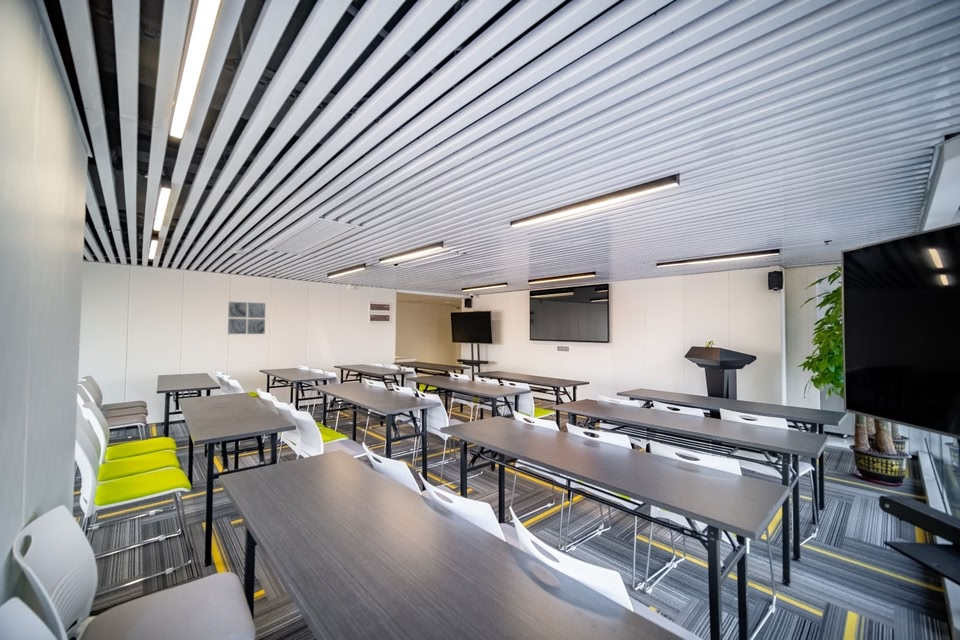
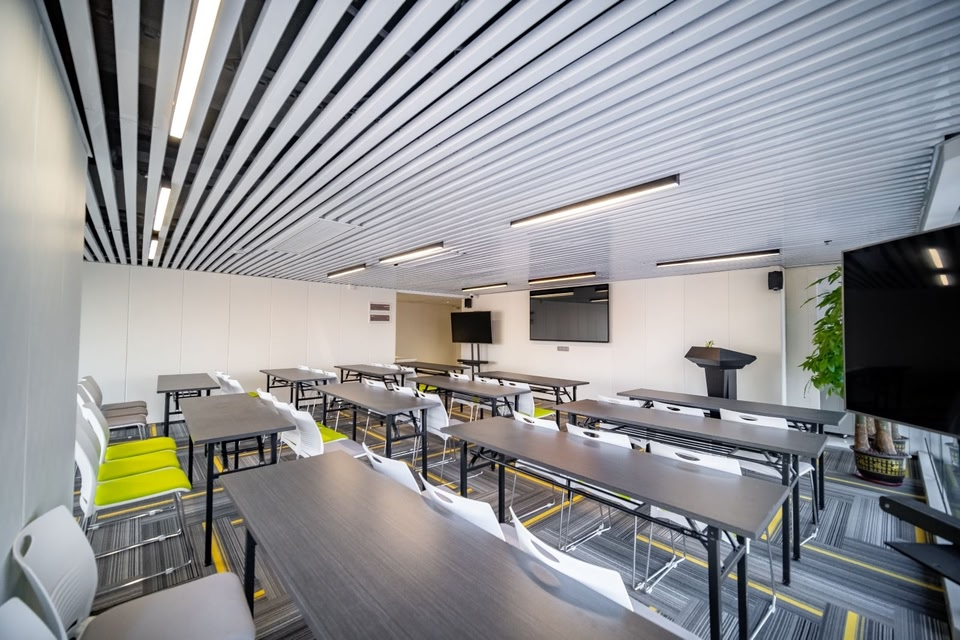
- wall art (246, 317)
